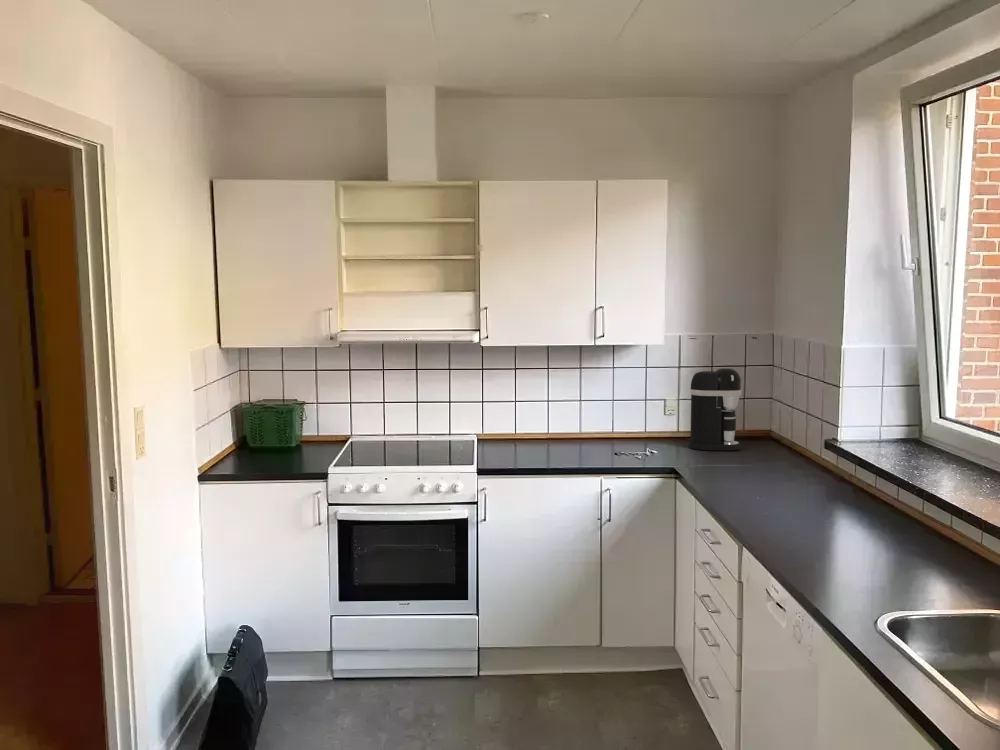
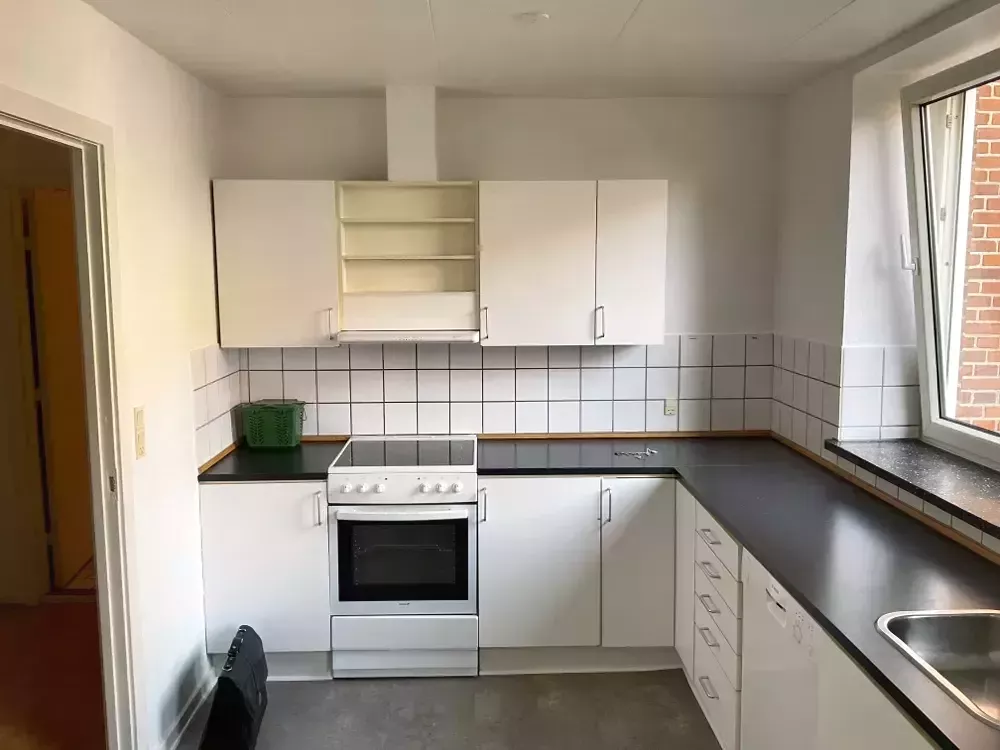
- coffee maker (715, 407)
